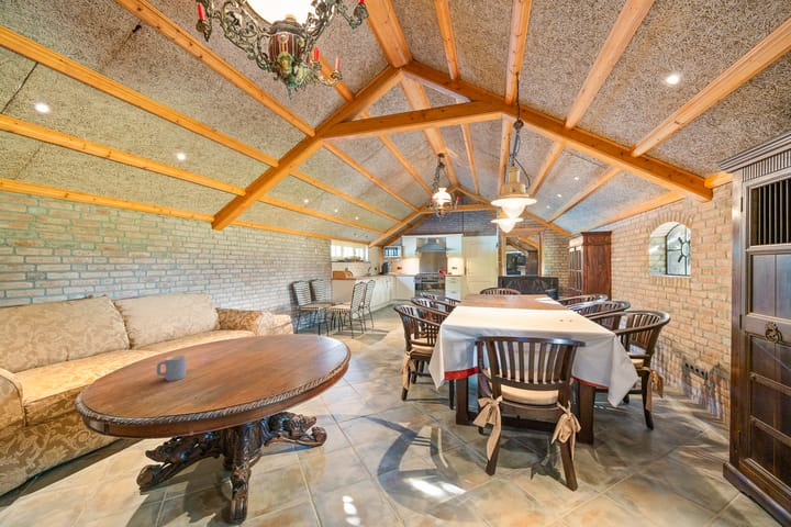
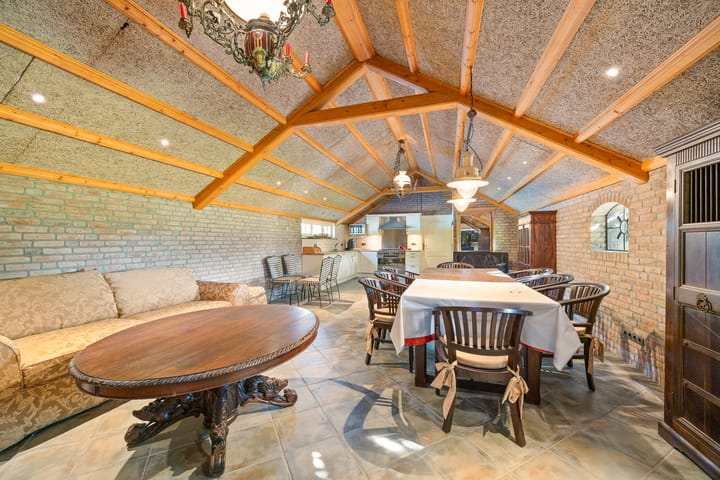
- mug (171, 367)
